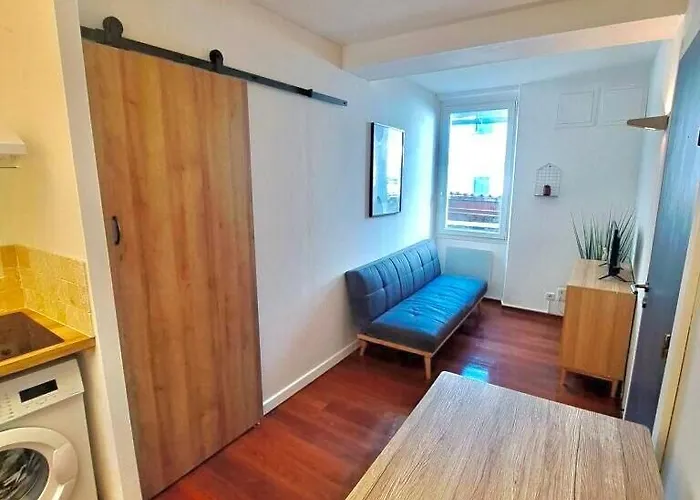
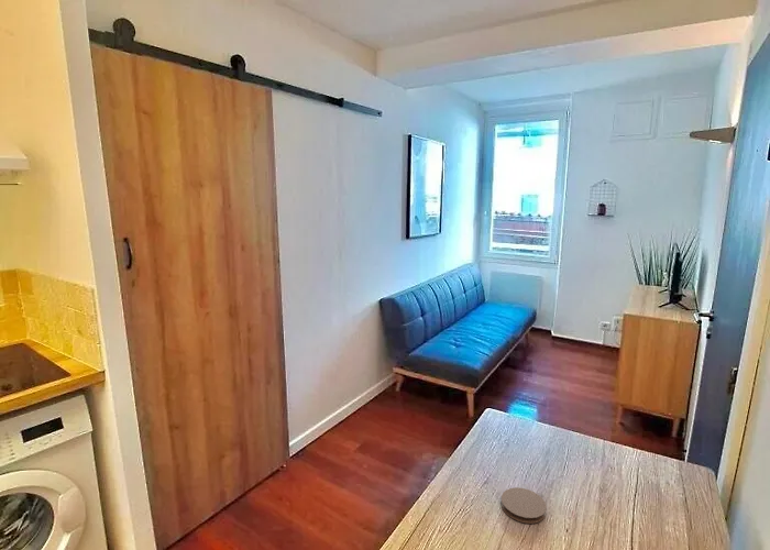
+ coaster (522, 504)
